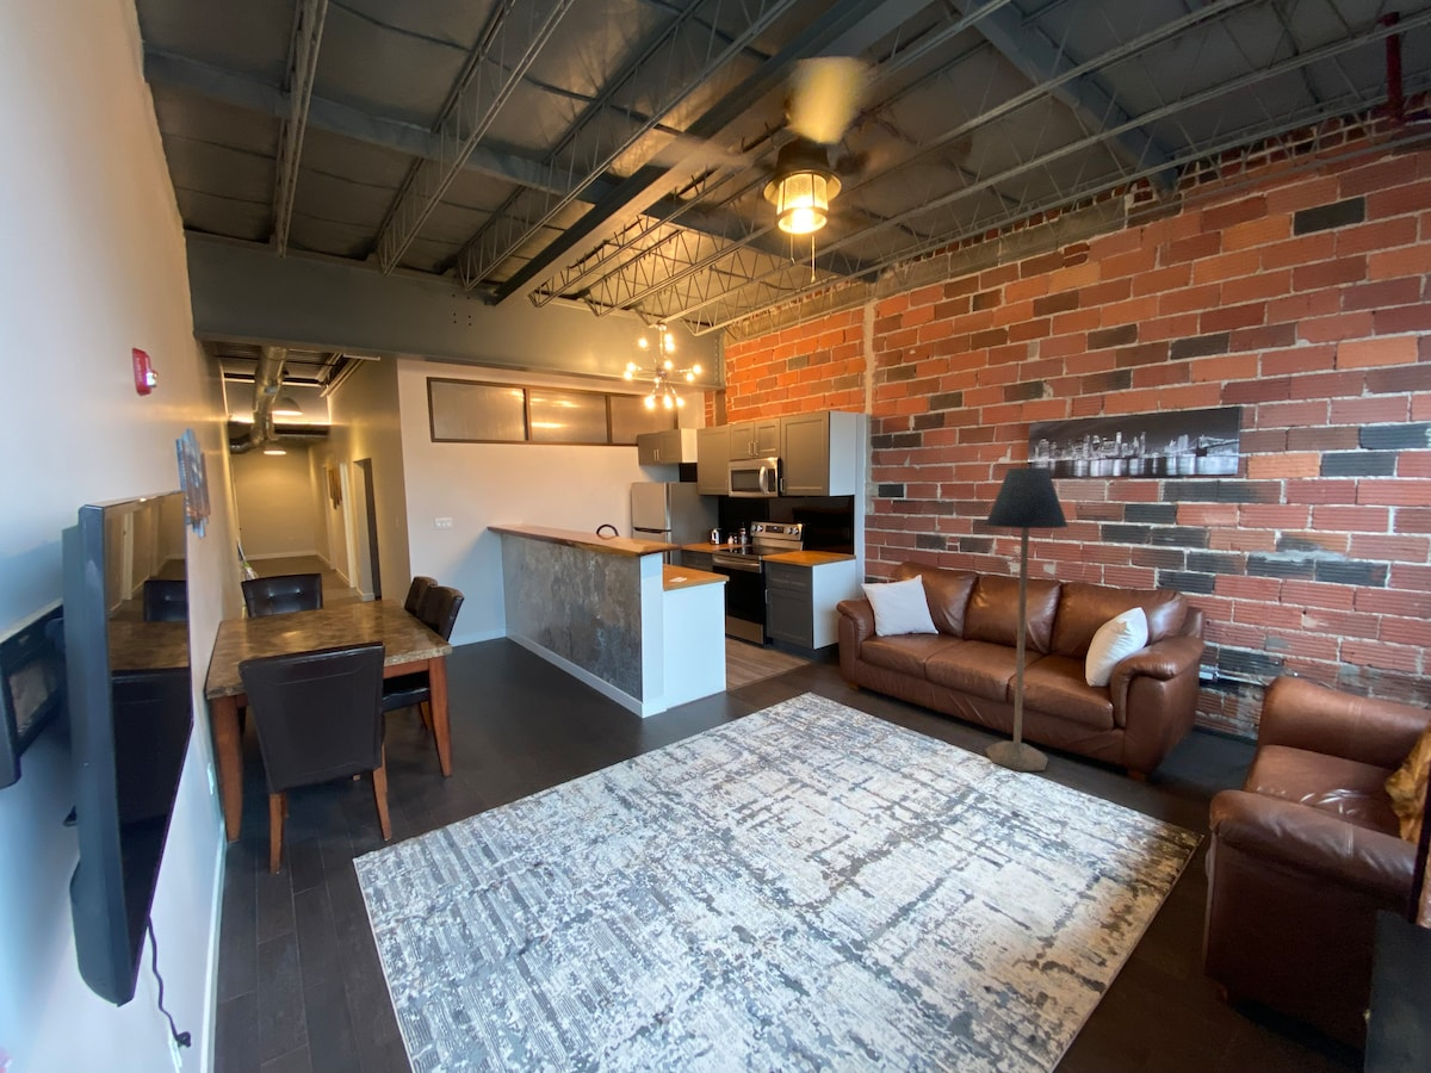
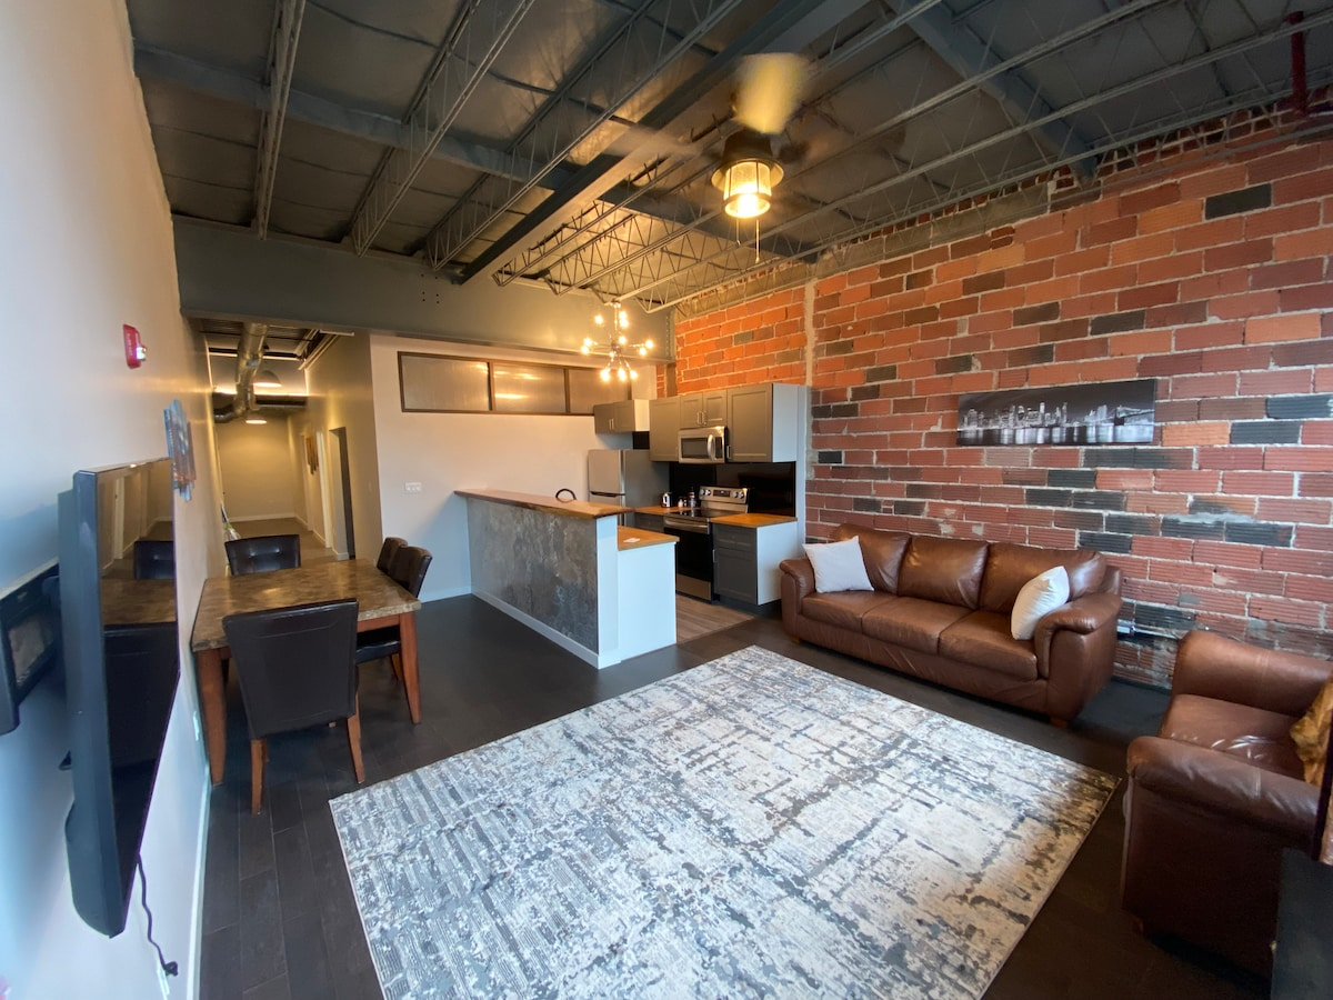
- floor lamp (1022, 615)
